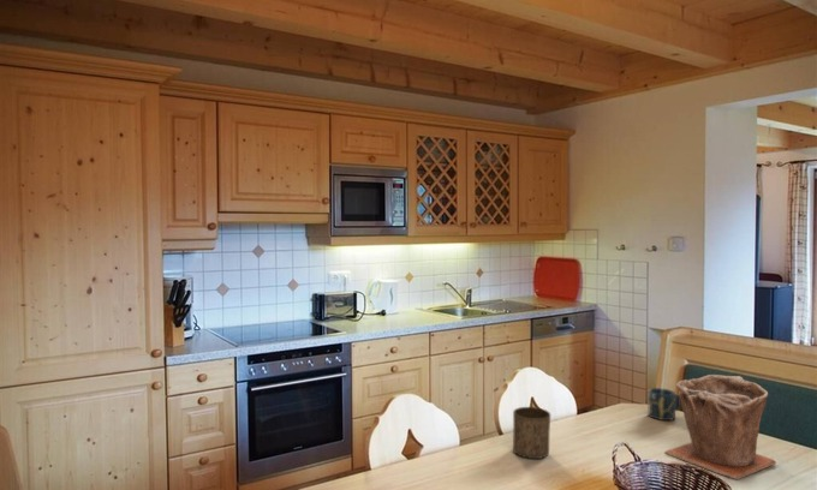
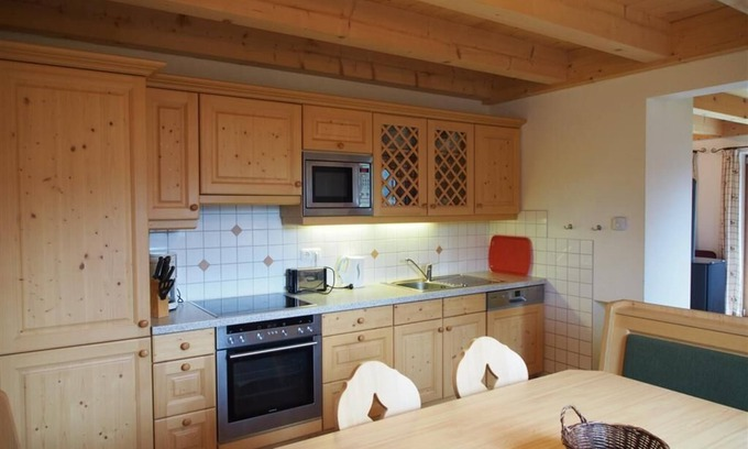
- plant pot (718, 419)
- cup (664, 404)
- cup (531, 432)
